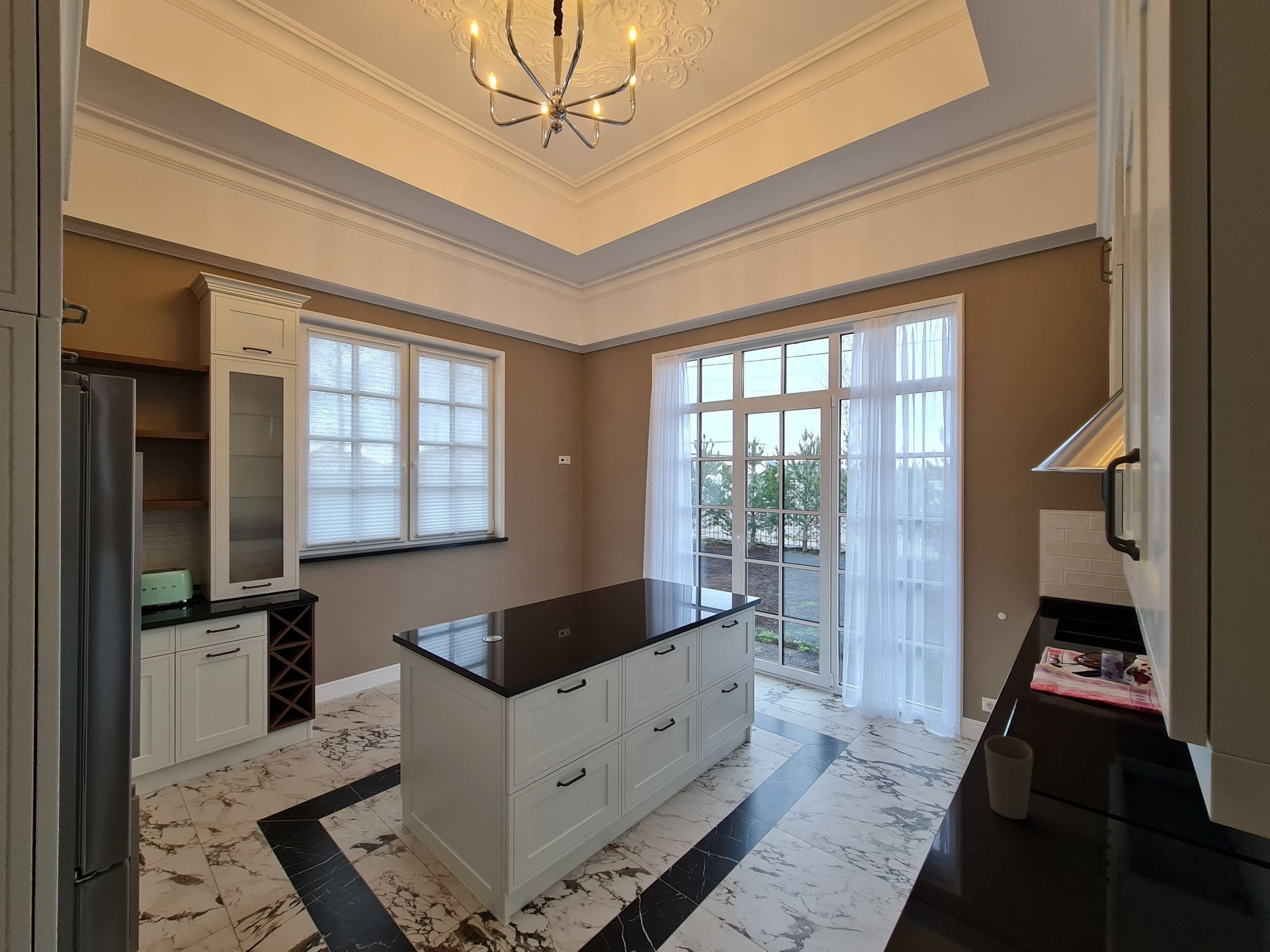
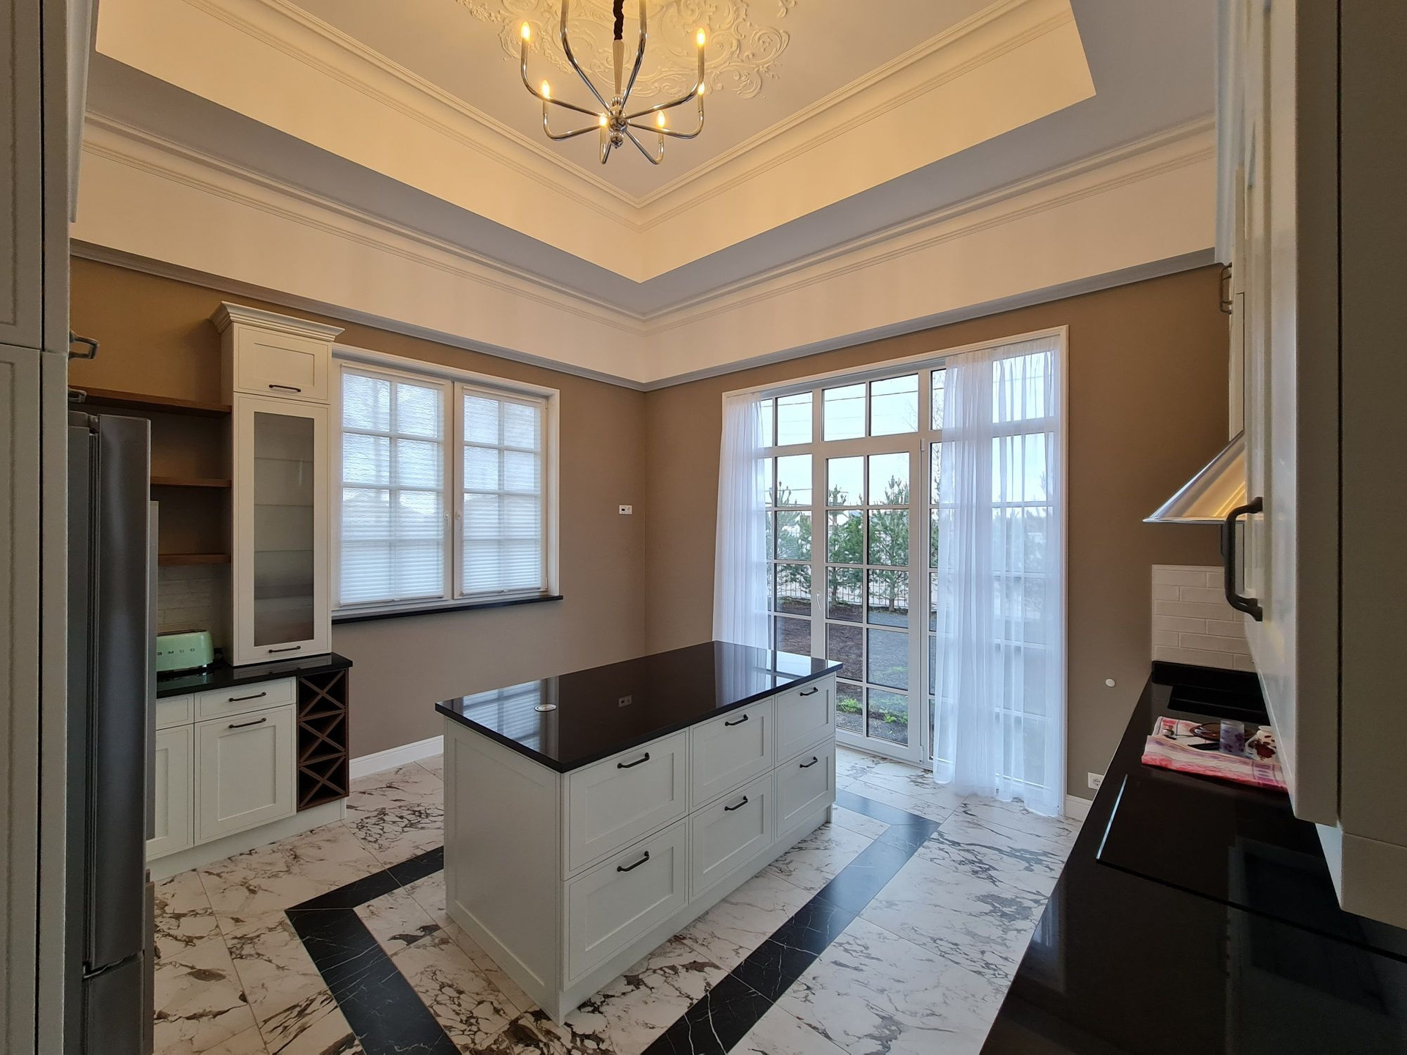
- cup (1008, 777)
